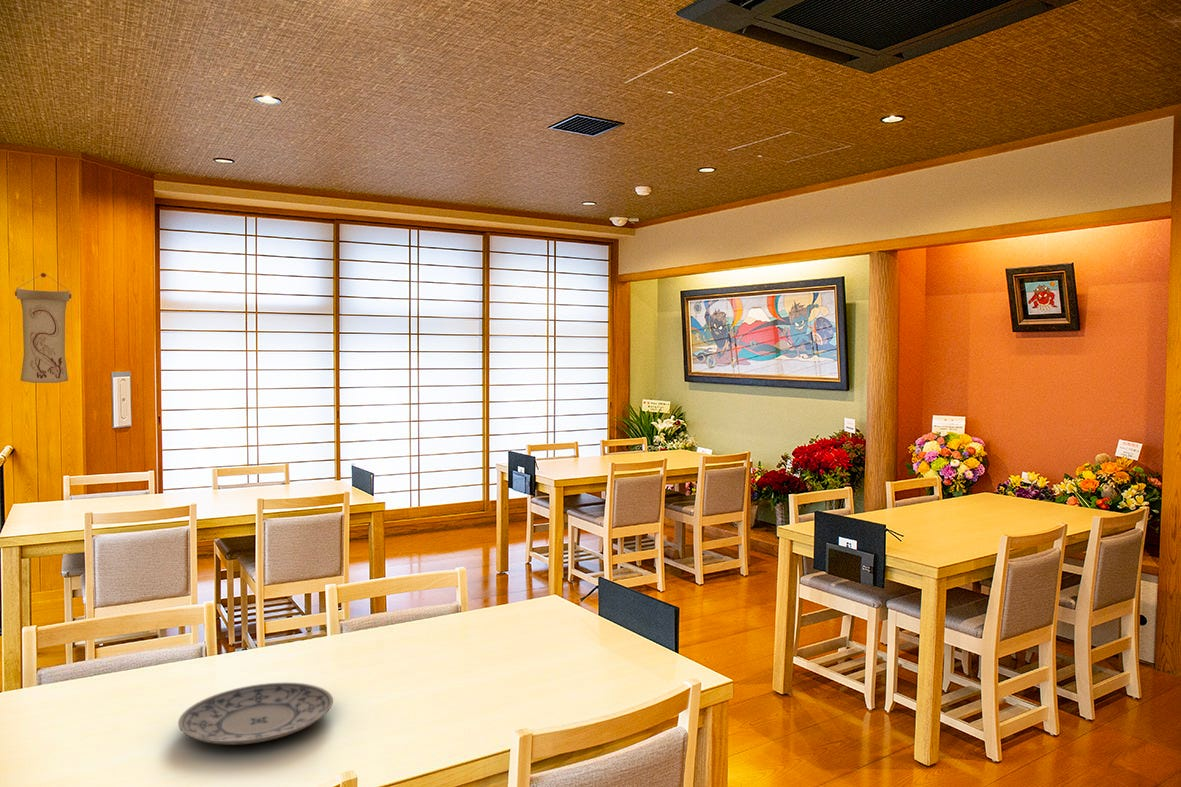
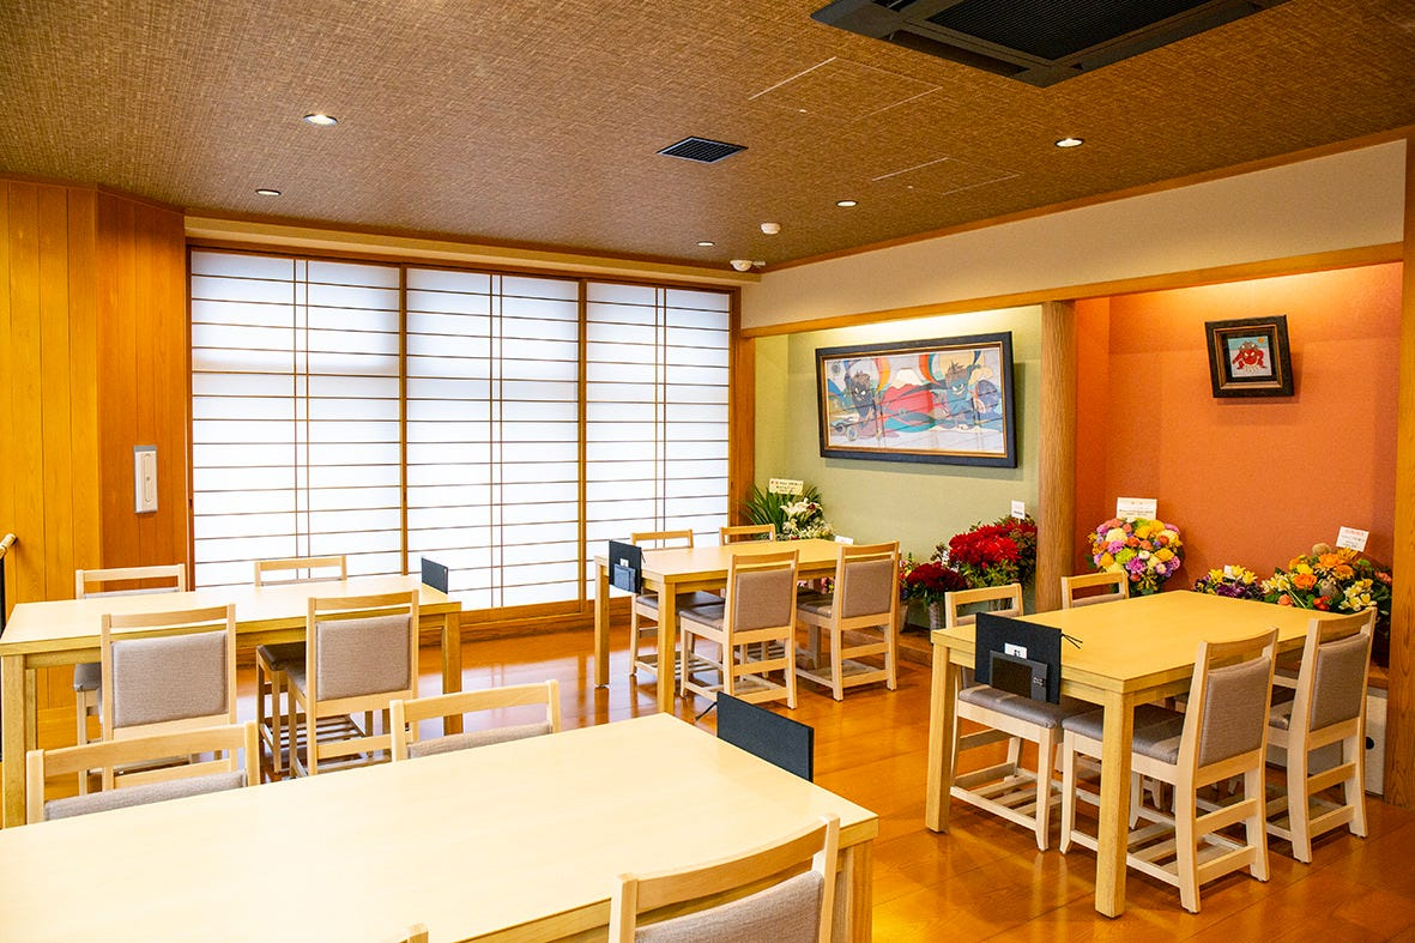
- plate (258, 716)
- wall scroll (44, 327)
